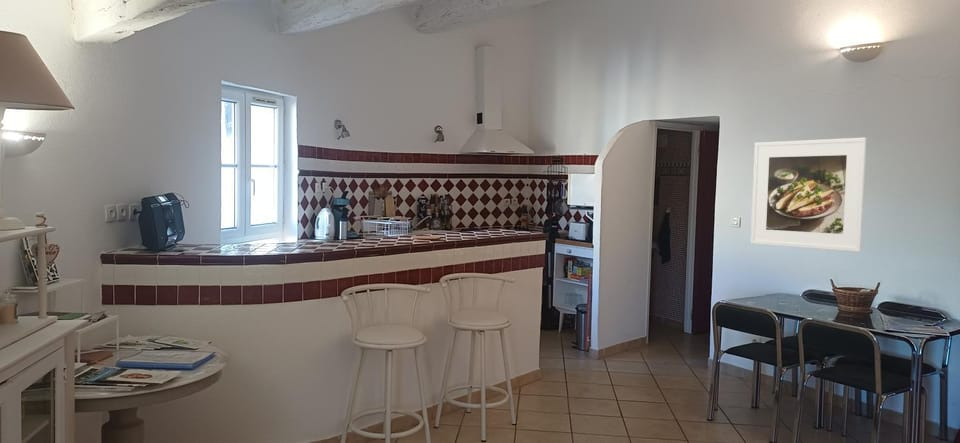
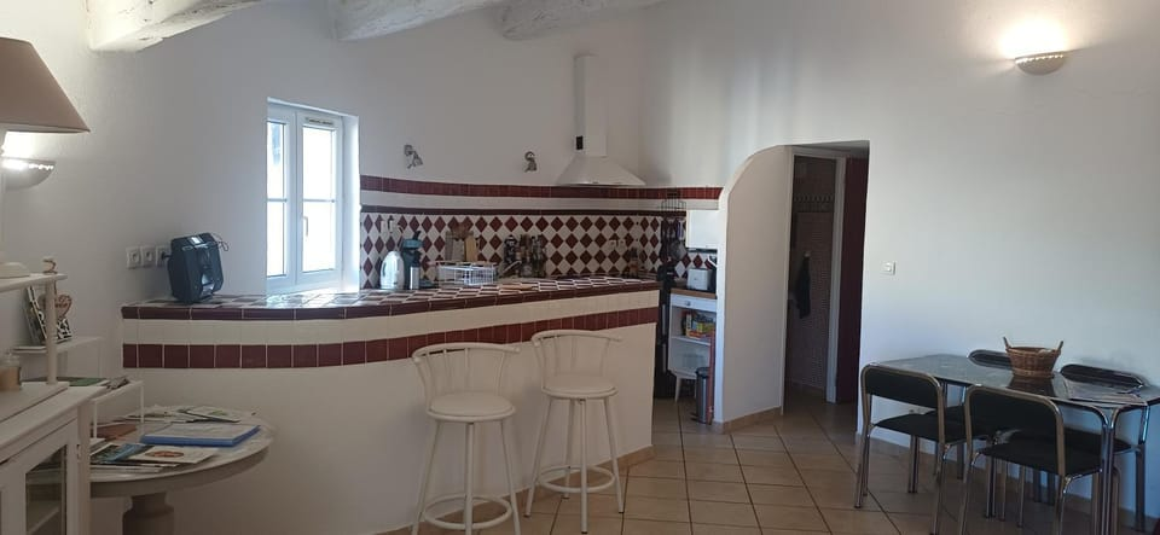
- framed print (804, 194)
